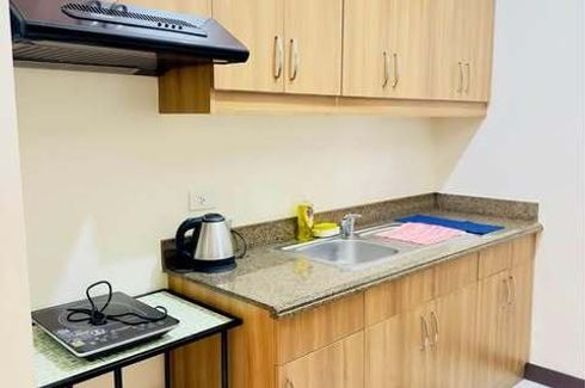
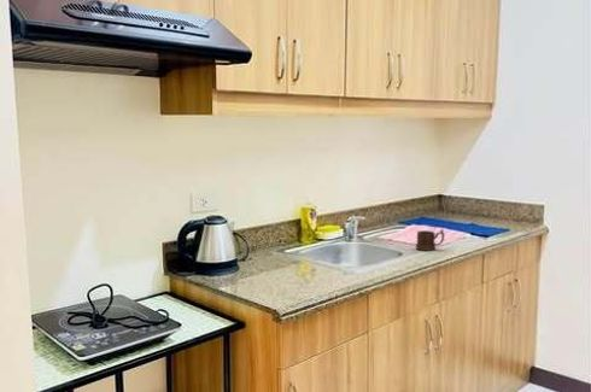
+ mug (429, 239)
